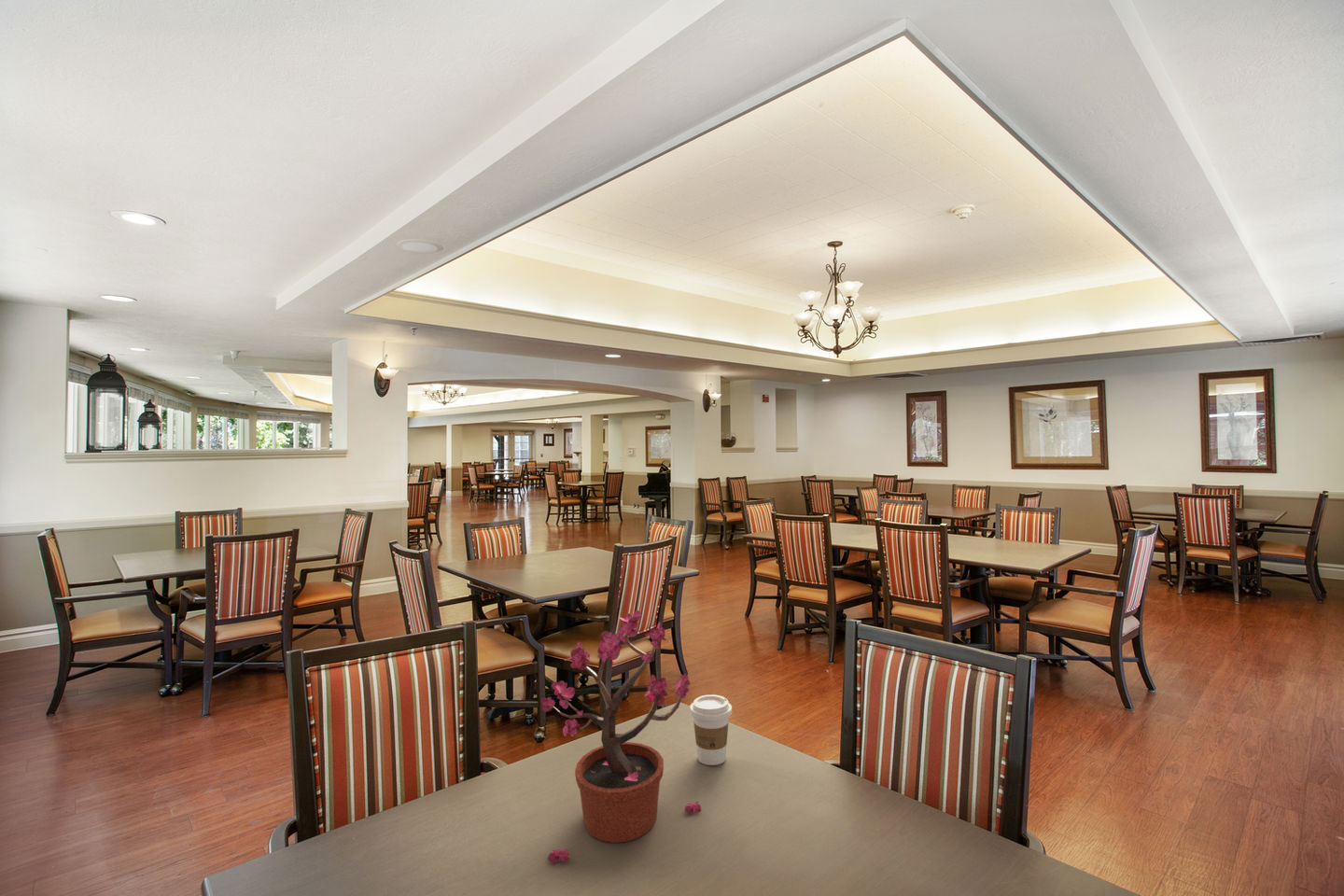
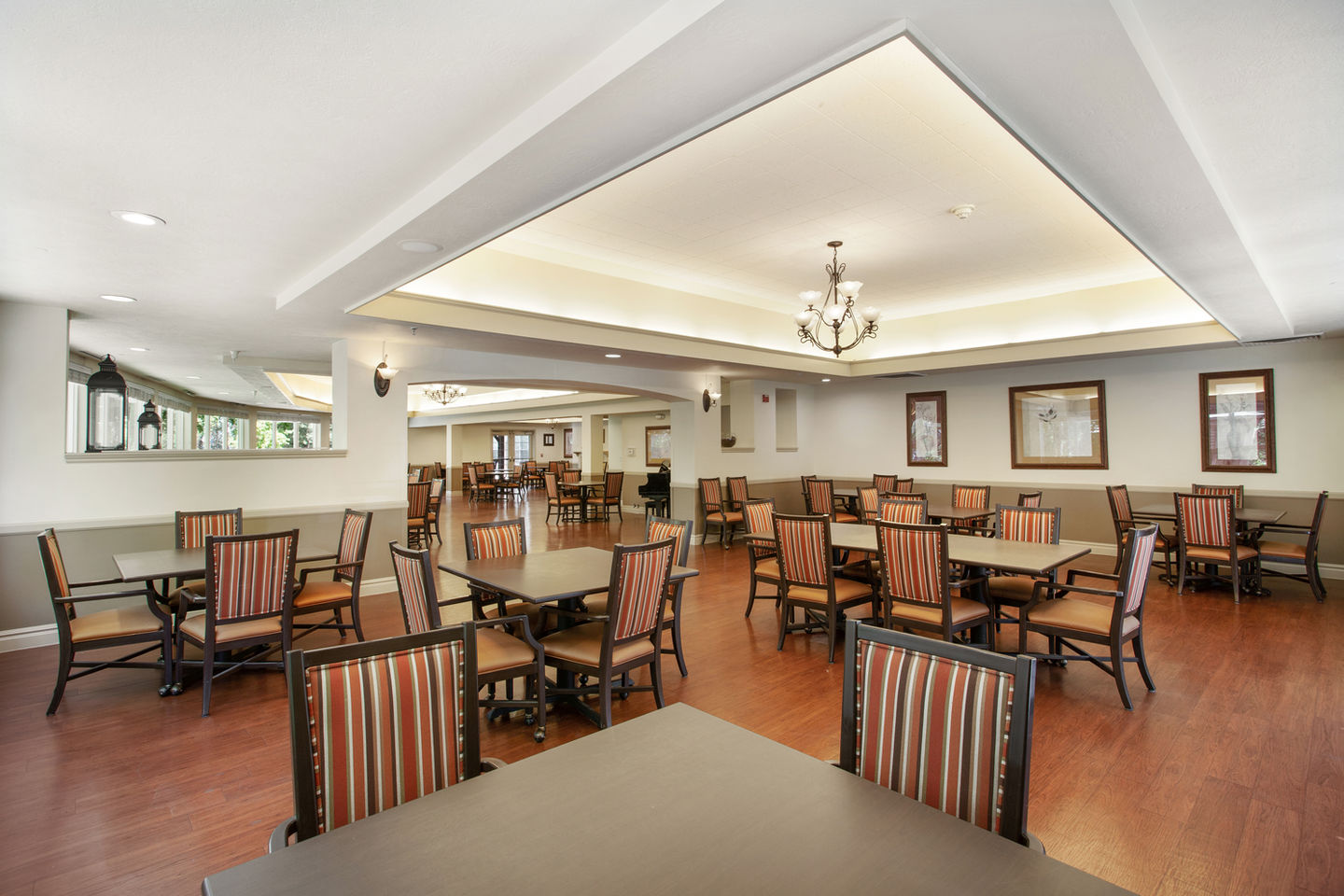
- coffee cup (710, 730)
- potted plant (614, 723)
